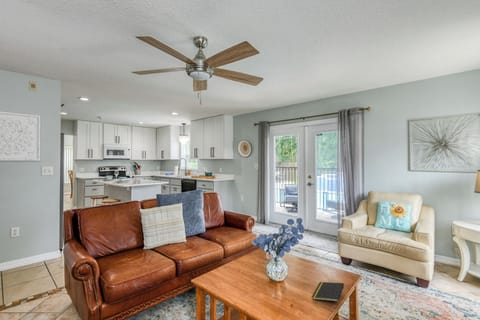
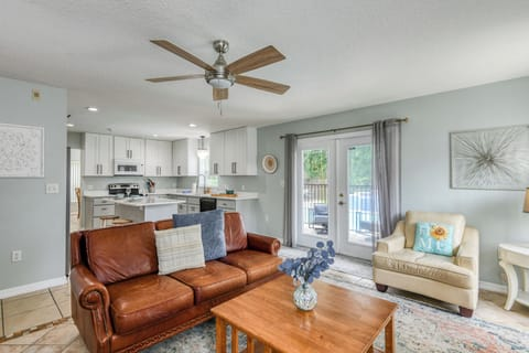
- notepad (328, 290)
